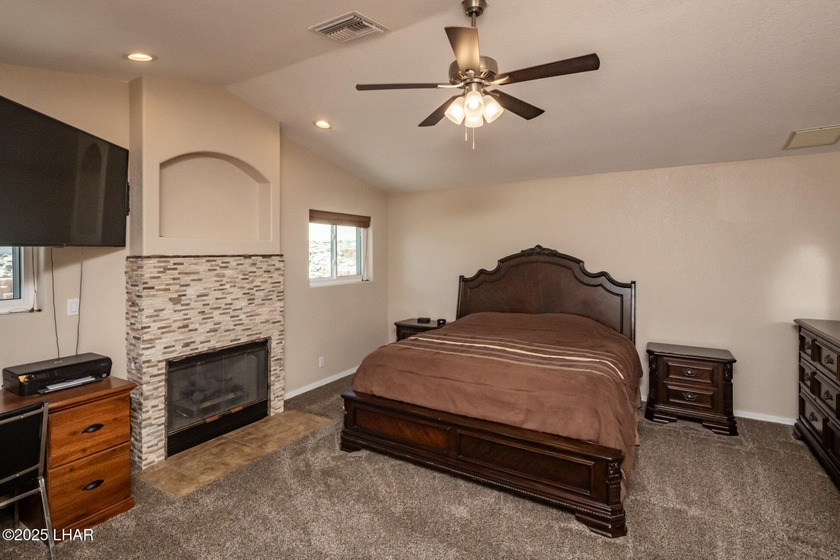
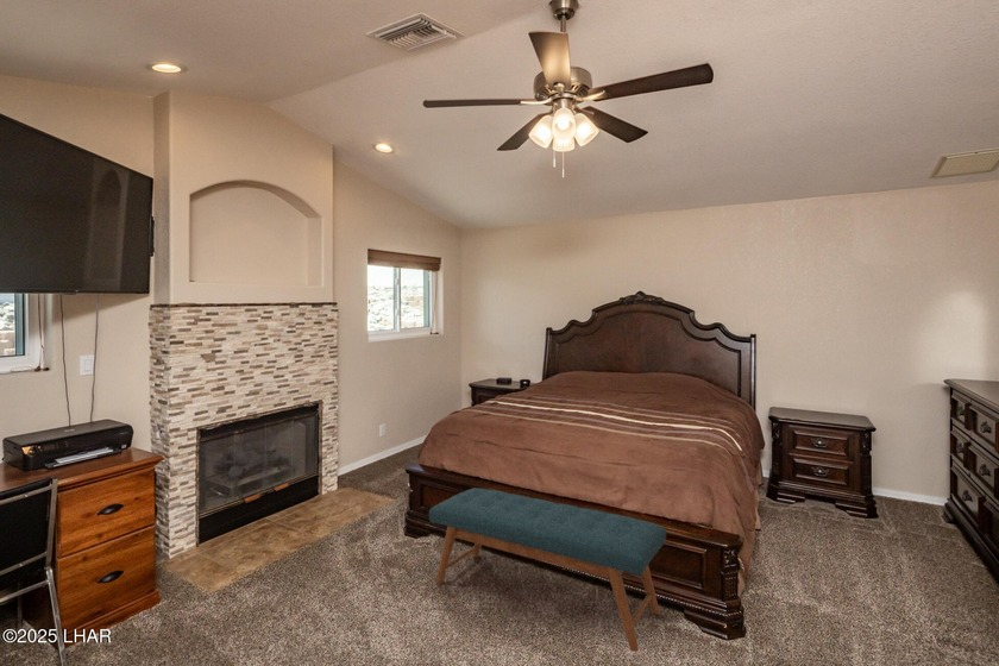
+ bench (541, 553)
